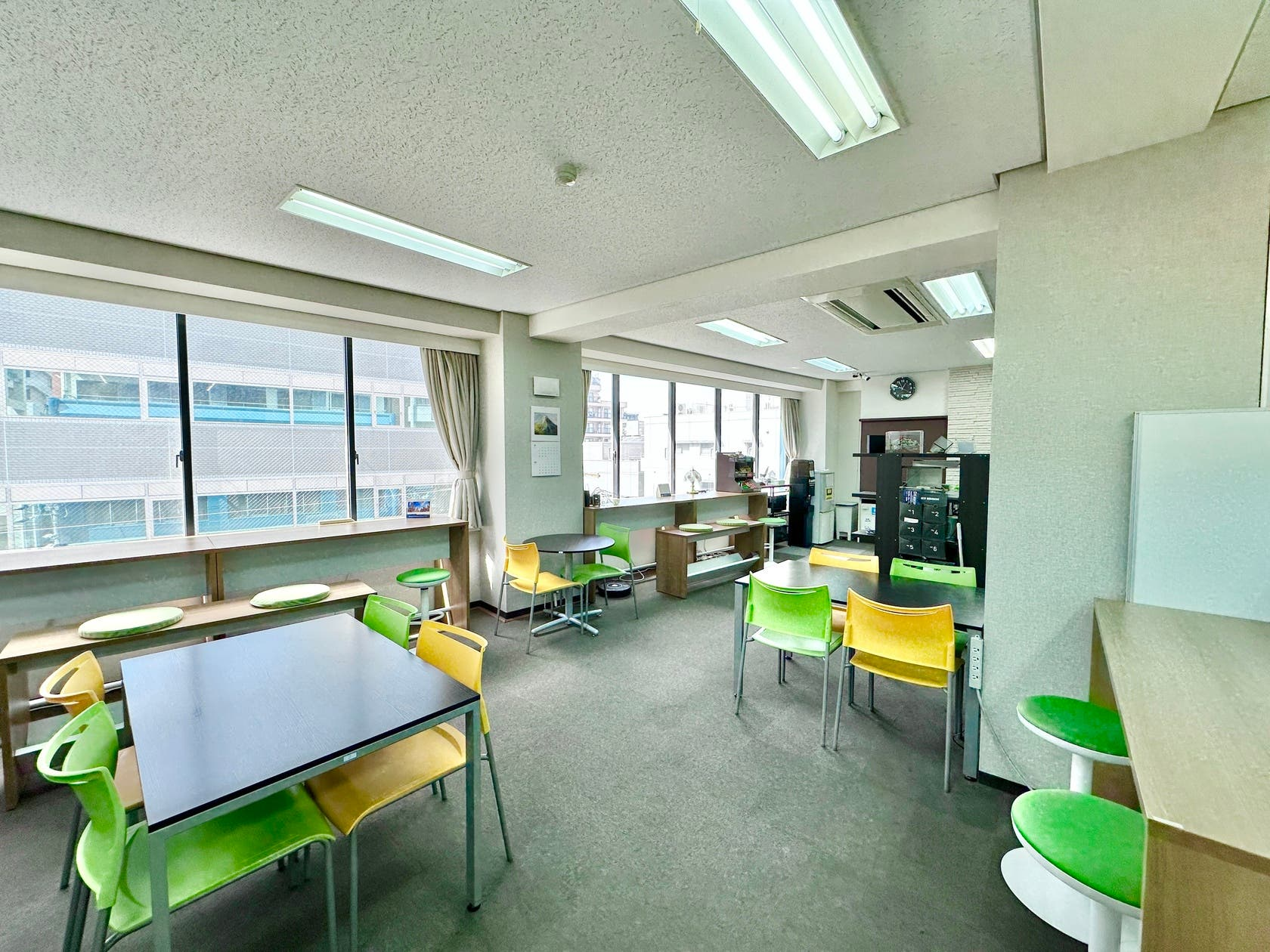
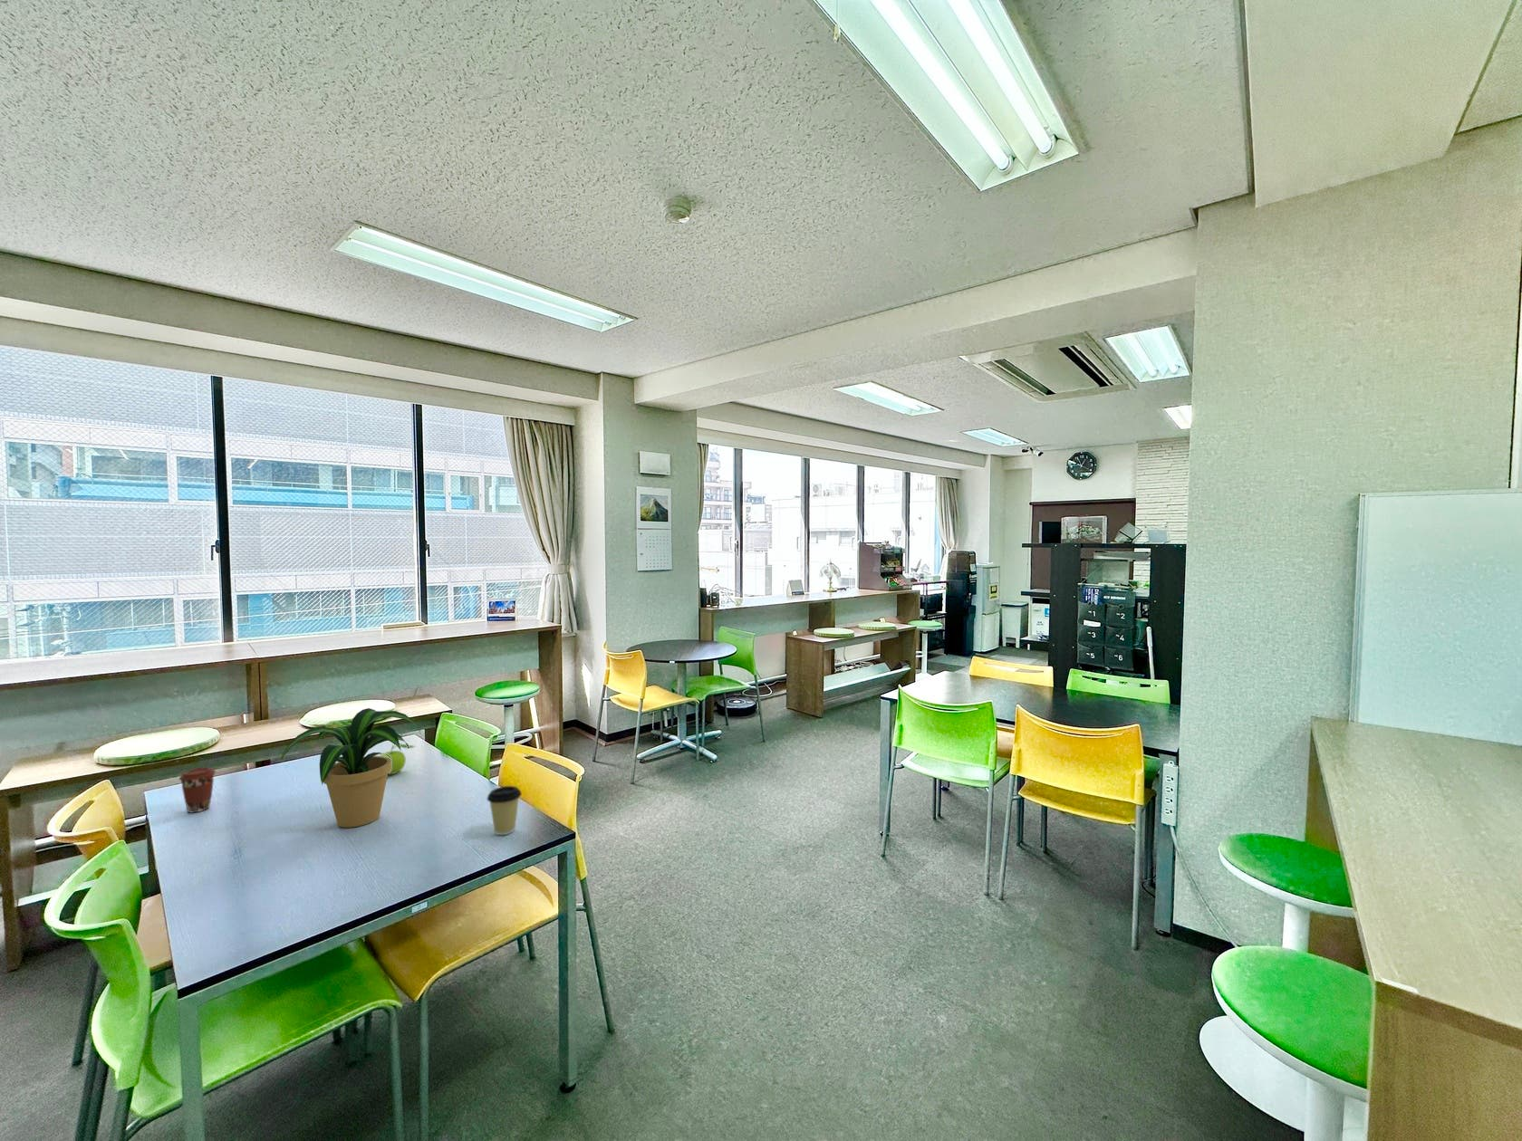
+ coffee cup (198, 790)
+ fruit (397, 757)
+ coffee cup (505, 809)
+ potted plant (358, 767)
